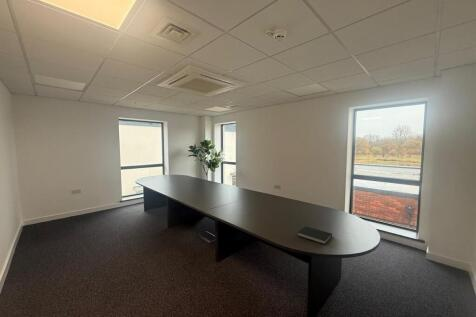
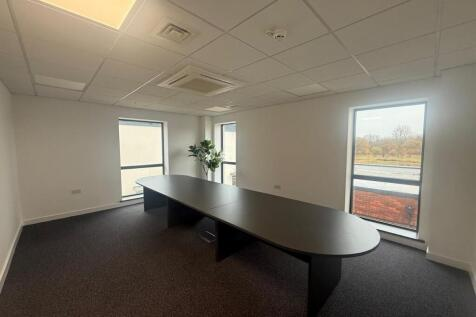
- book (314, 234)
